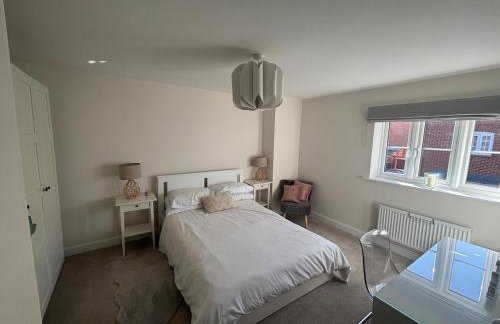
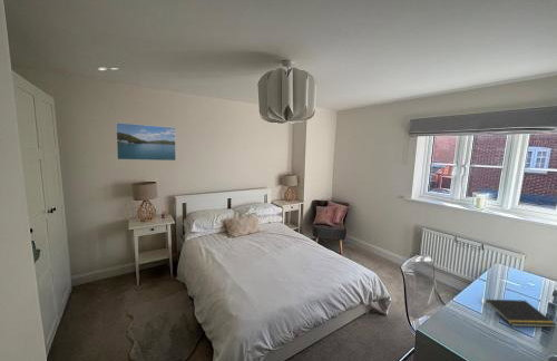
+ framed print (147, 143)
+ notepad (519, 312)
